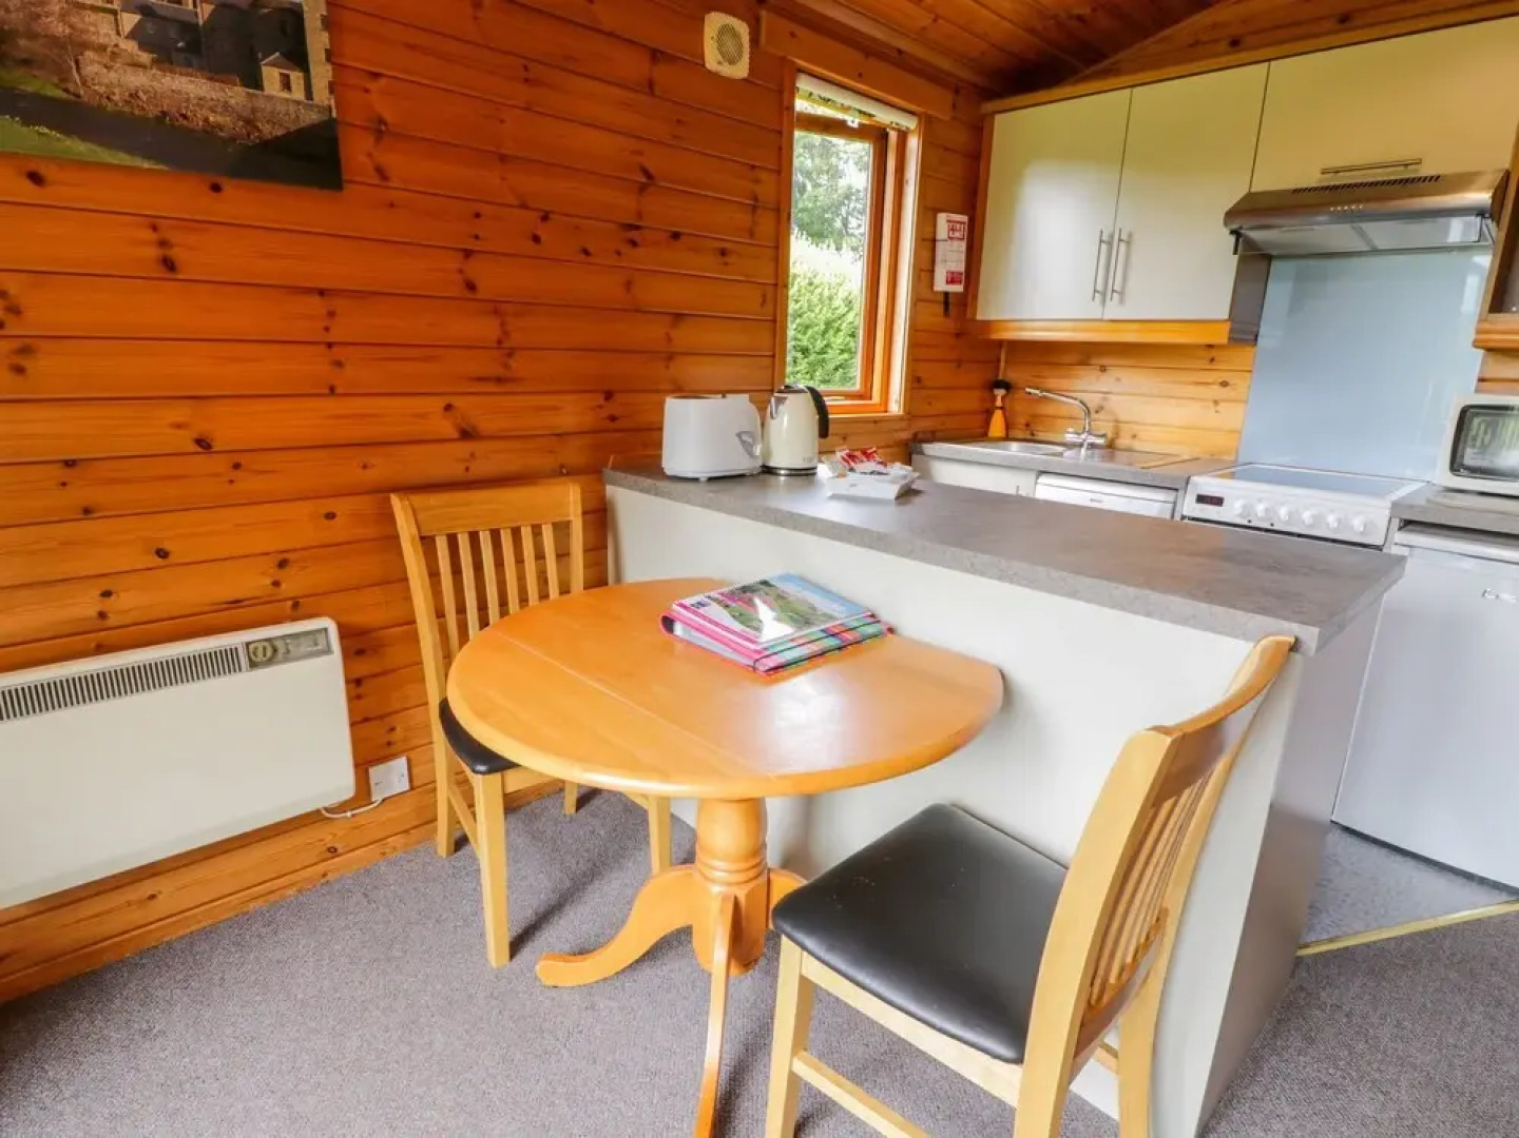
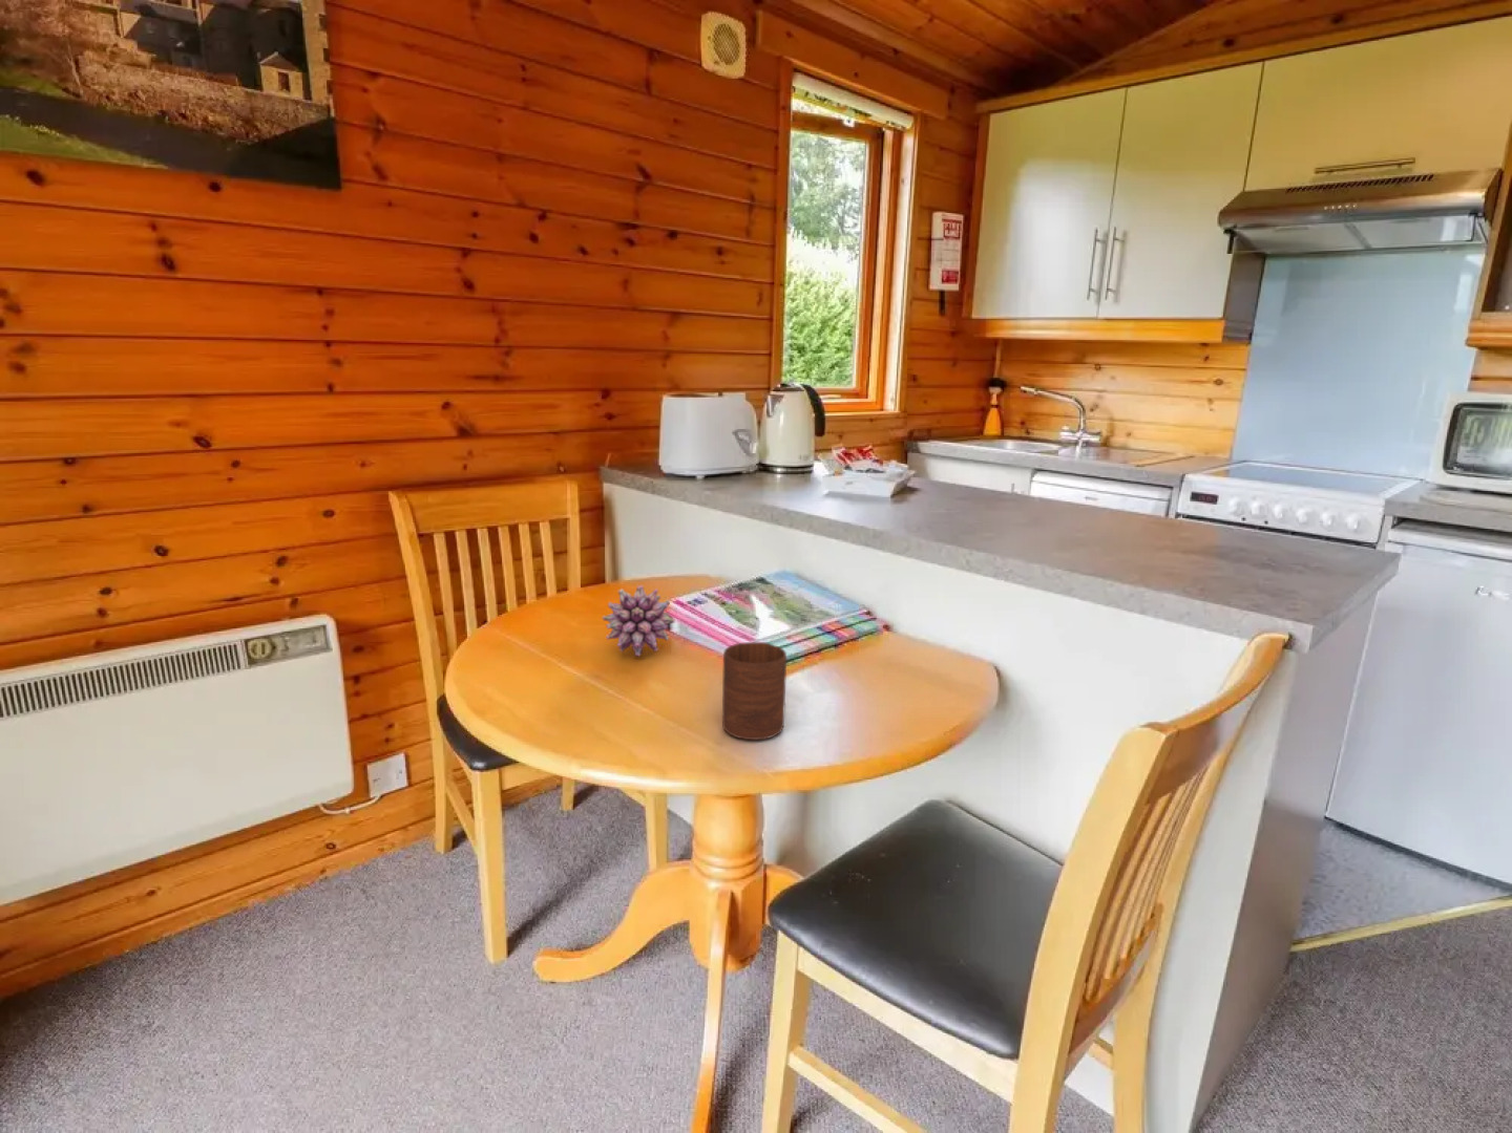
+ cup (752, 686)
+ flower (638, 620)
